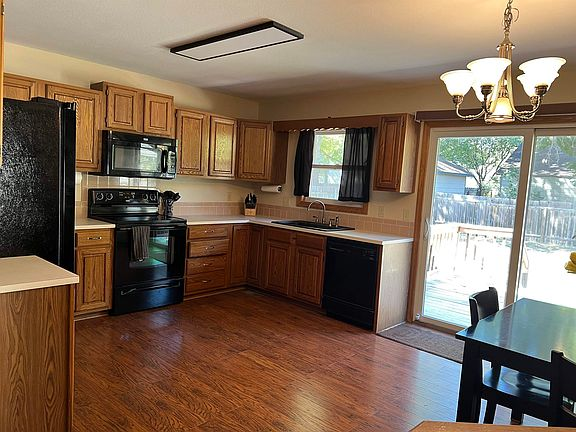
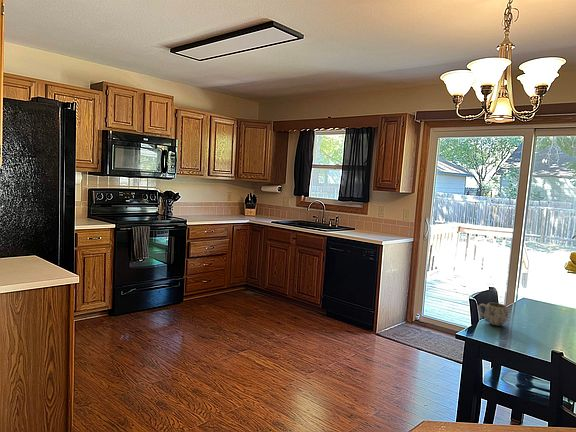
+ mug (492, 313)
